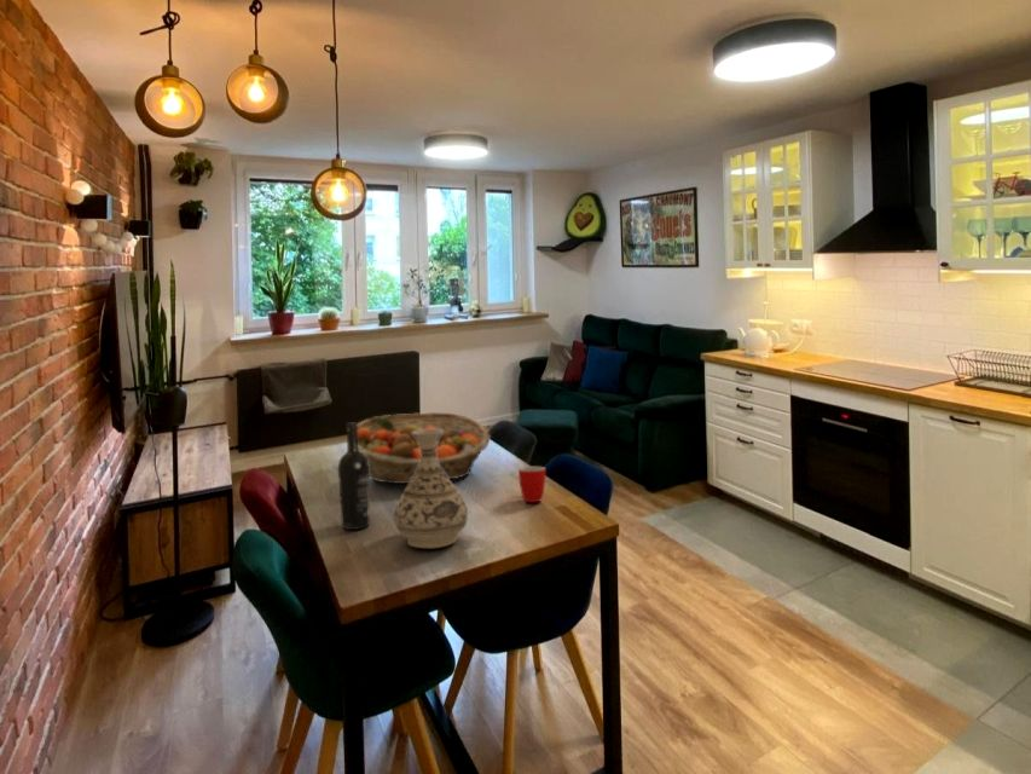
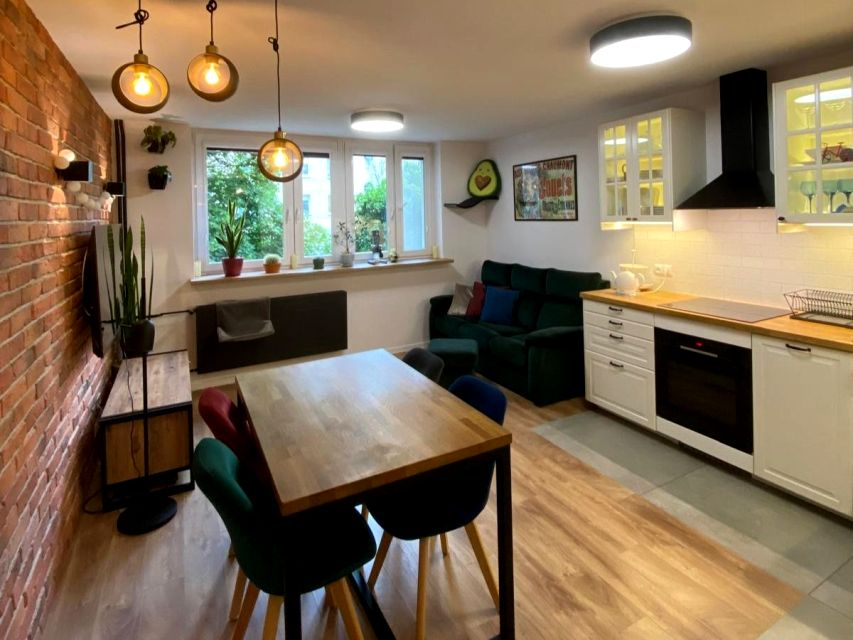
- fruit basket (419, 446)
- wine bottle (353, 474)
- vase (429, 485)
- mug (531, 483)
